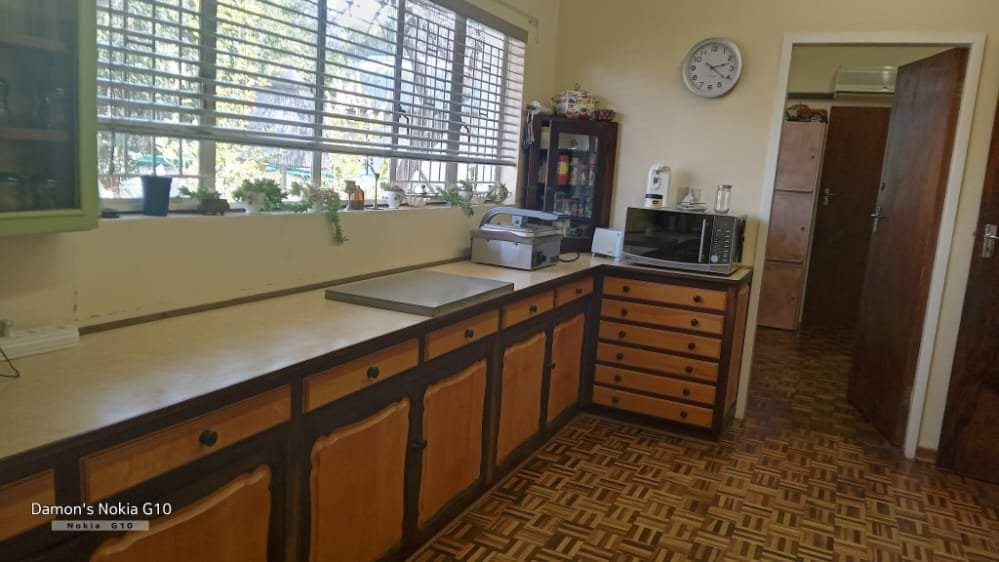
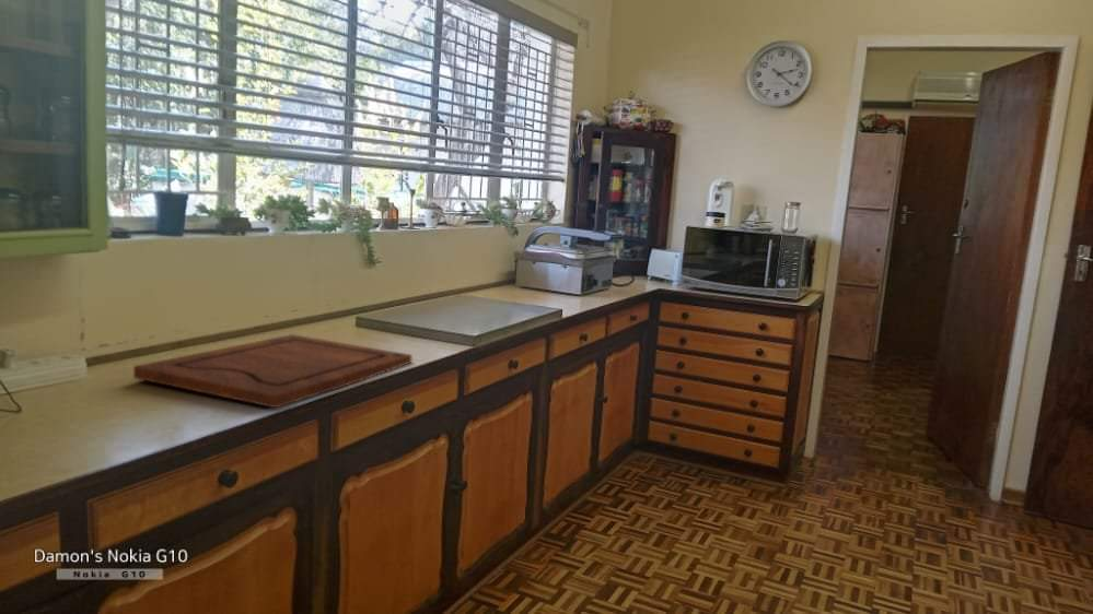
+ cutting board (284, 365)
